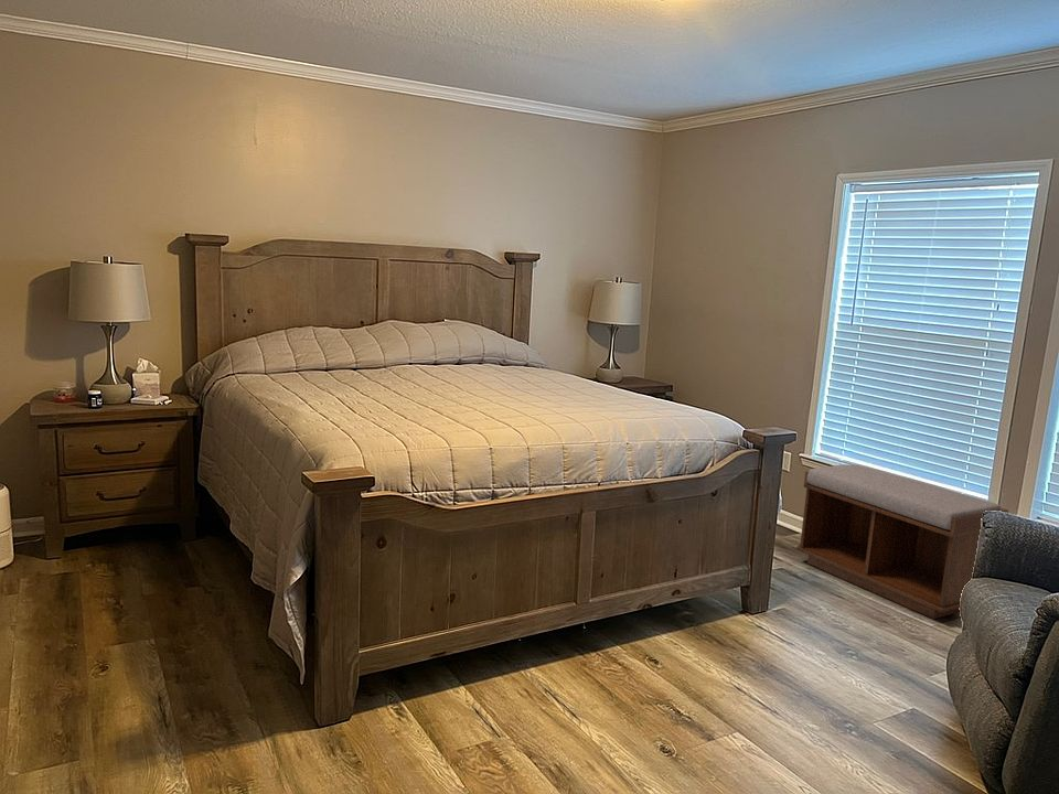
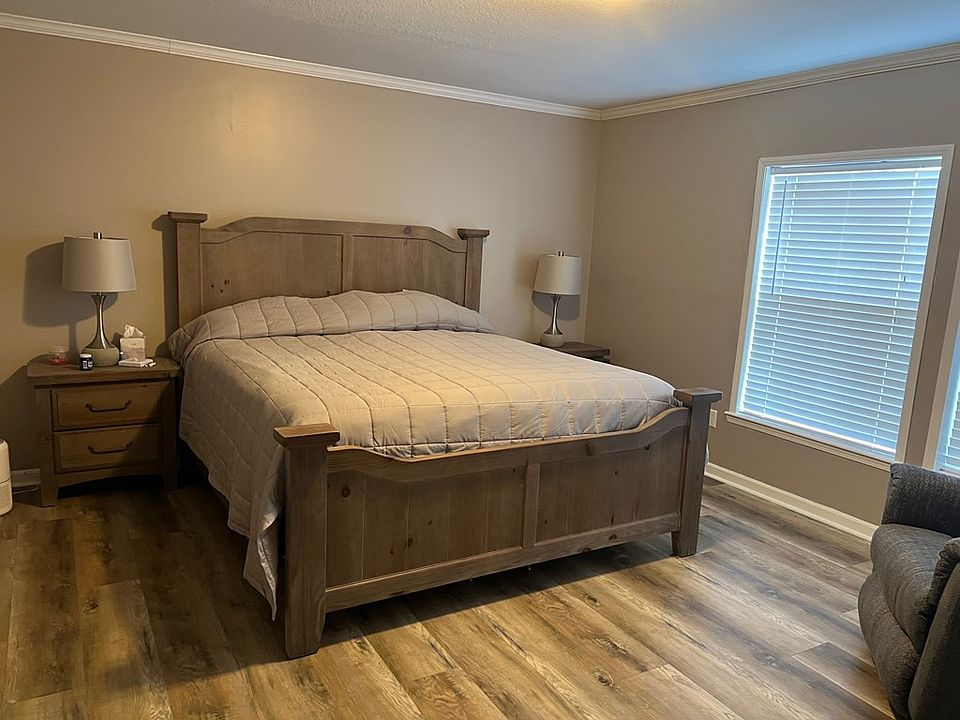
- bench (892, 534)
